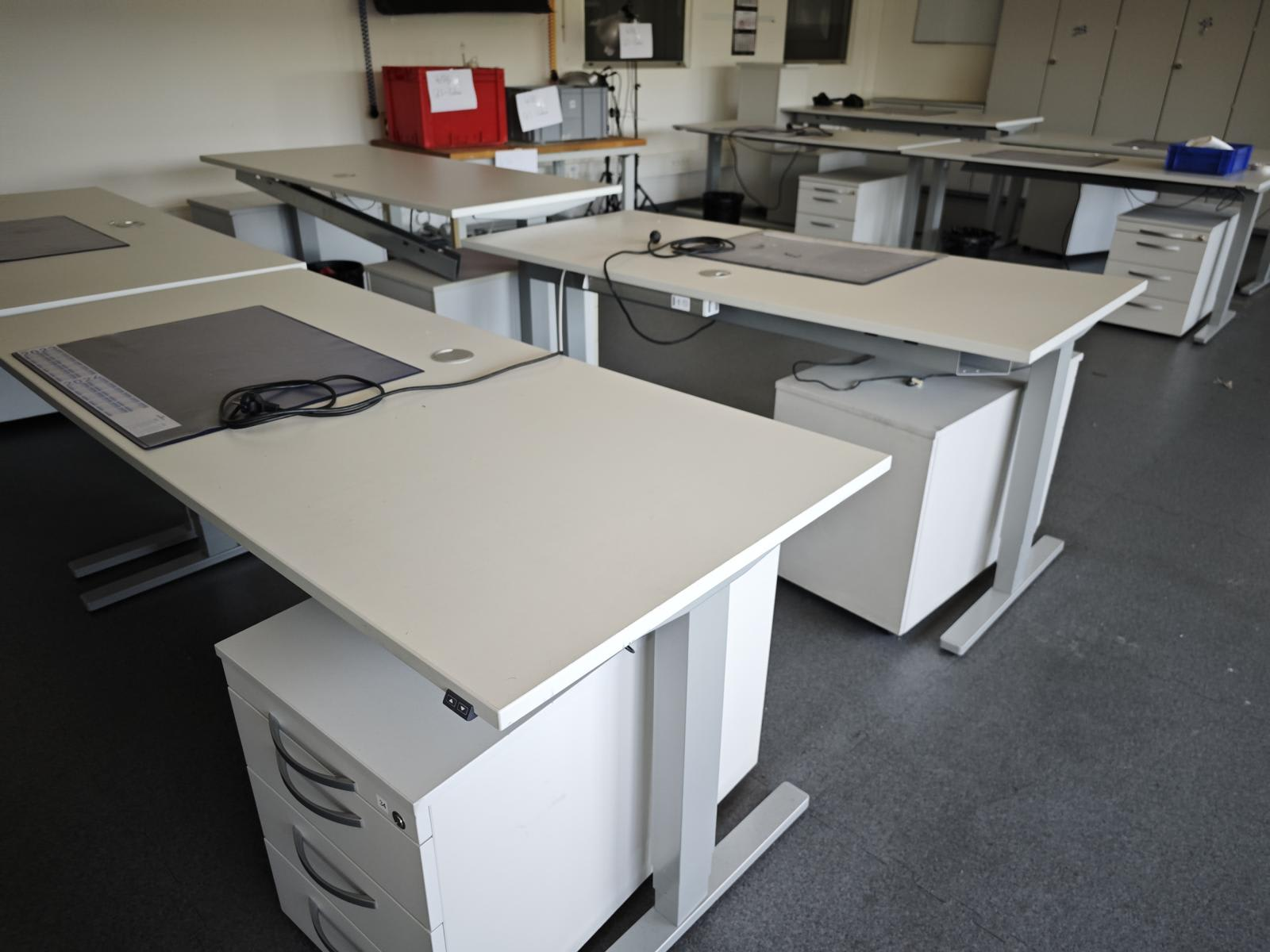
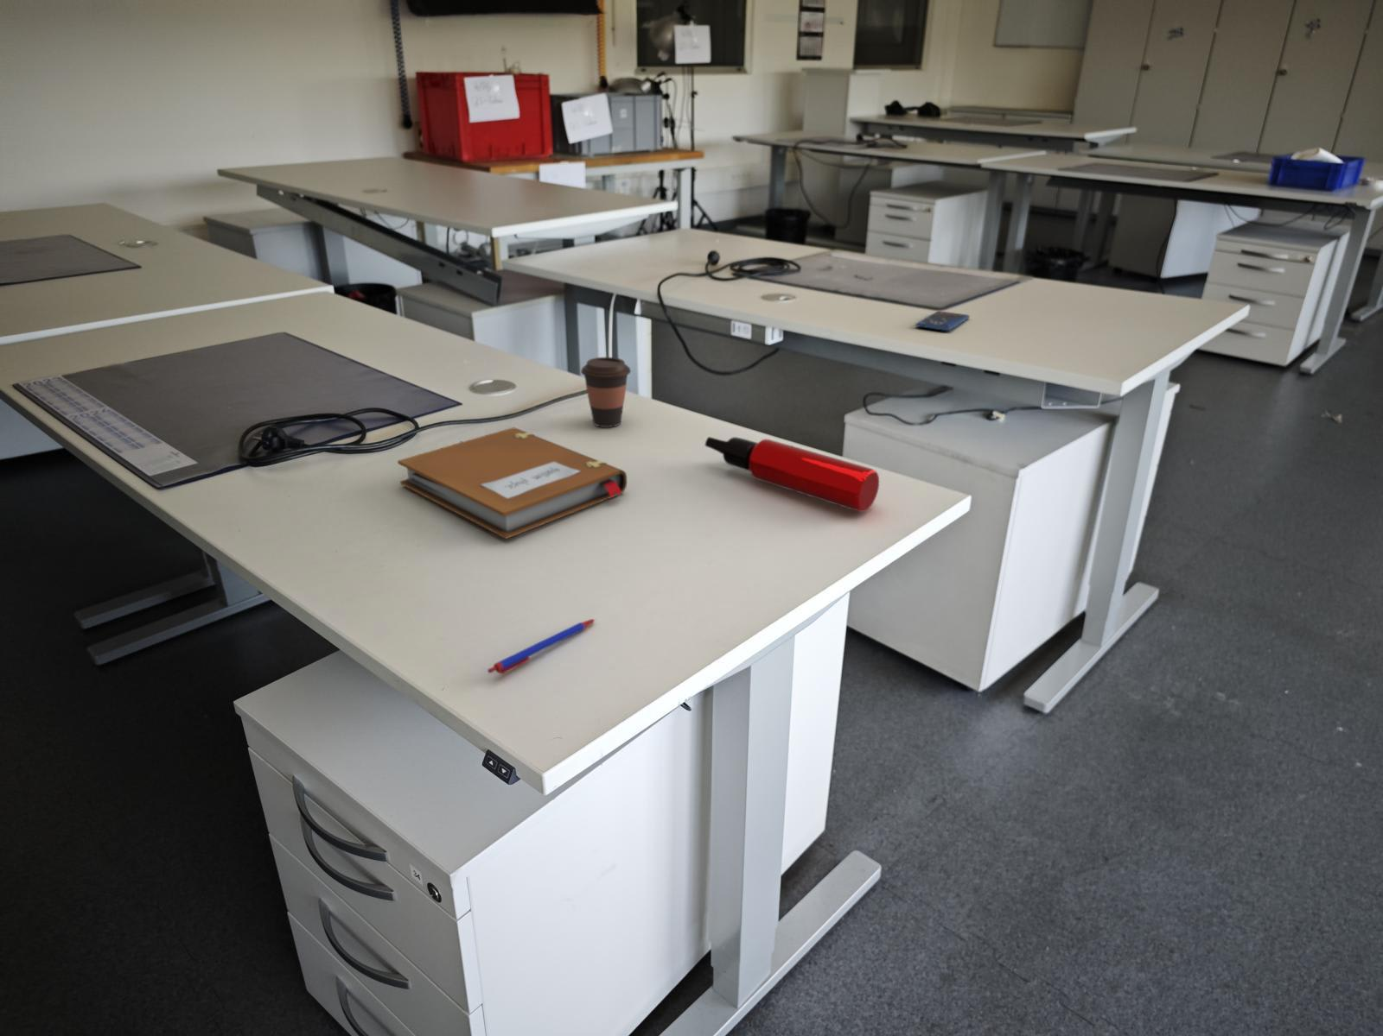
+ notebook (516, 478)
+ coffee cup (605, 393)
+ water bottle (791, 466)
+ smartphone (943, 320)
+ pen (544, 643)
